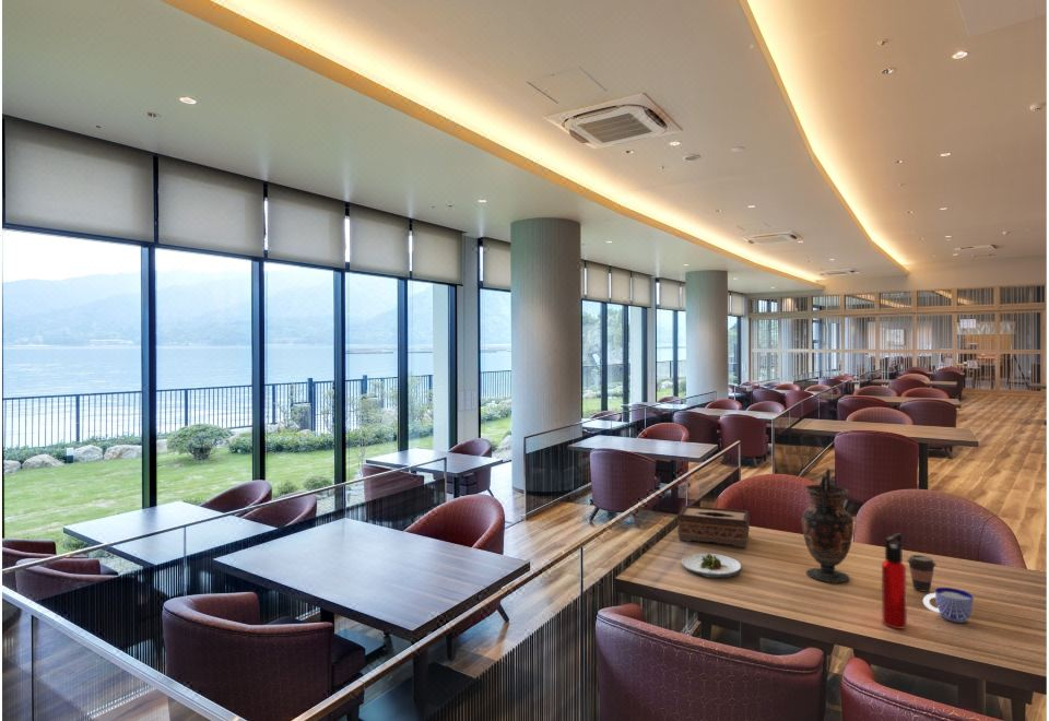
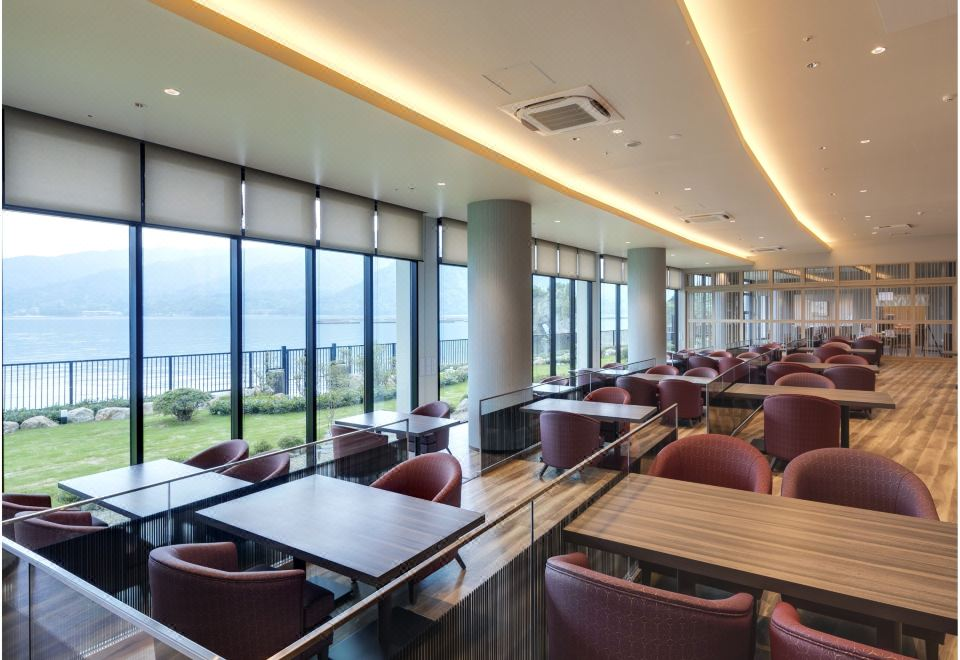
- vase (827, 523)
- coffee cup (921, 572)
- cup (947, 604)
- water bottle (894, 579)
- tissue box (714, 524)
- salad plate (711, 560)
